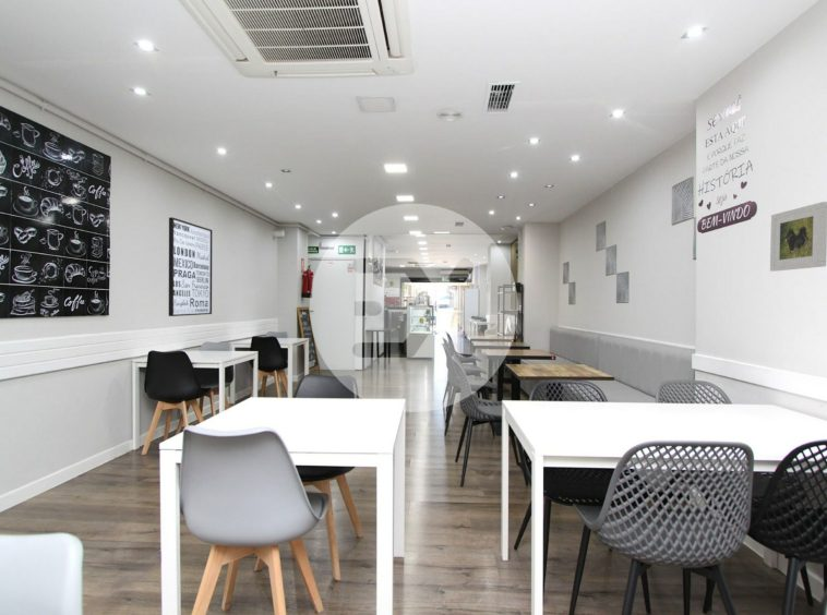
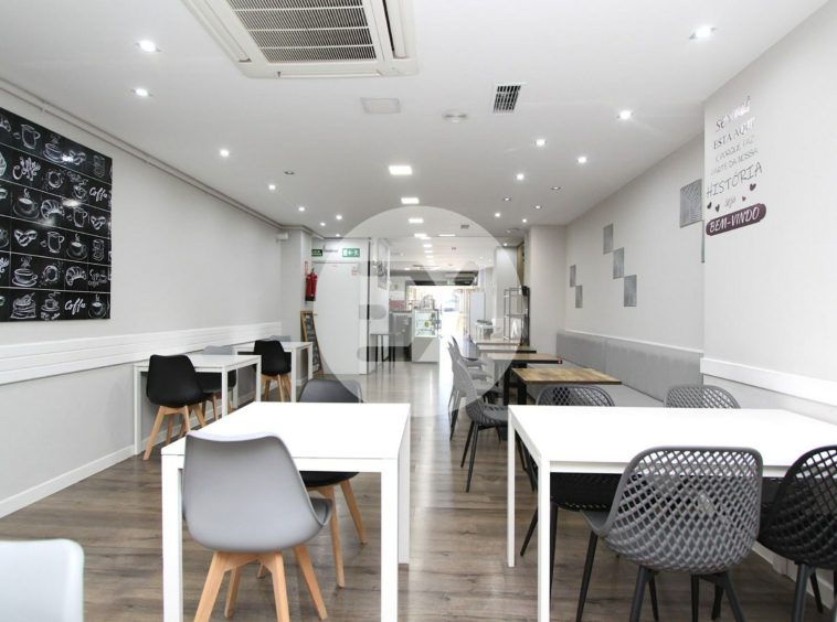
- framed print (796, 239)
- wall art (192, 269)
